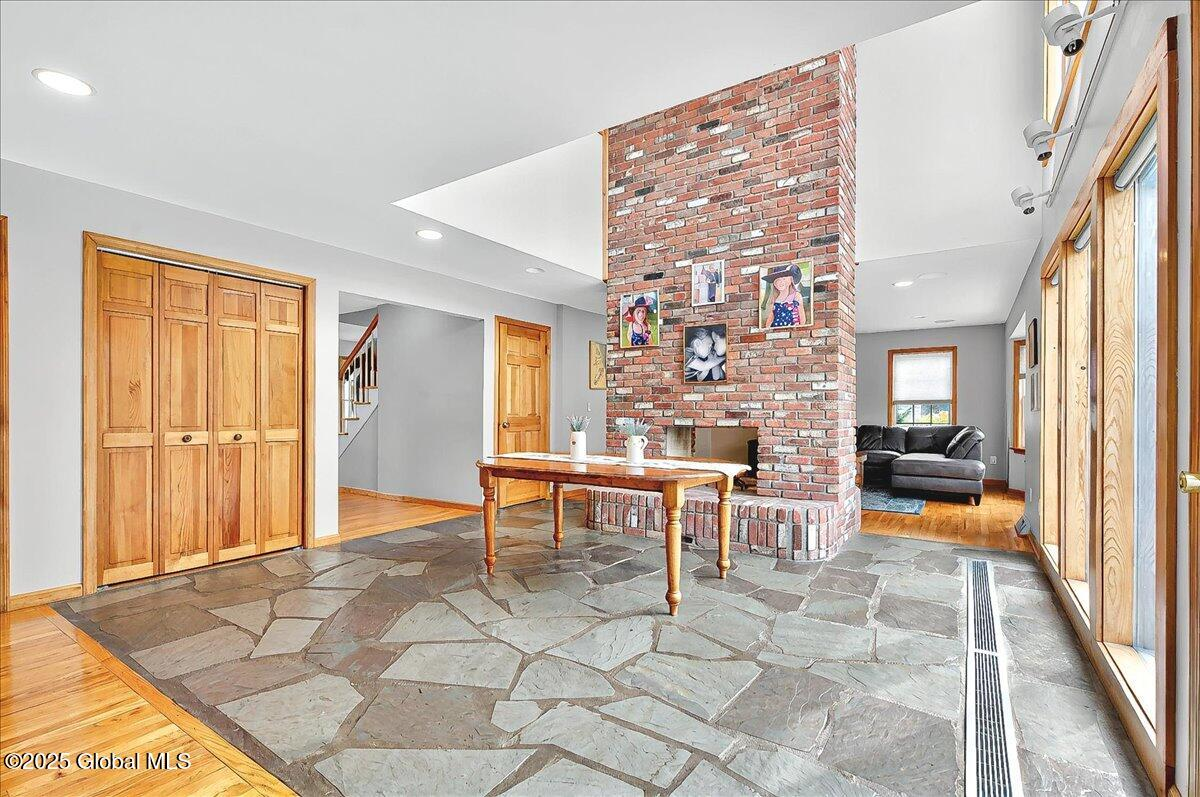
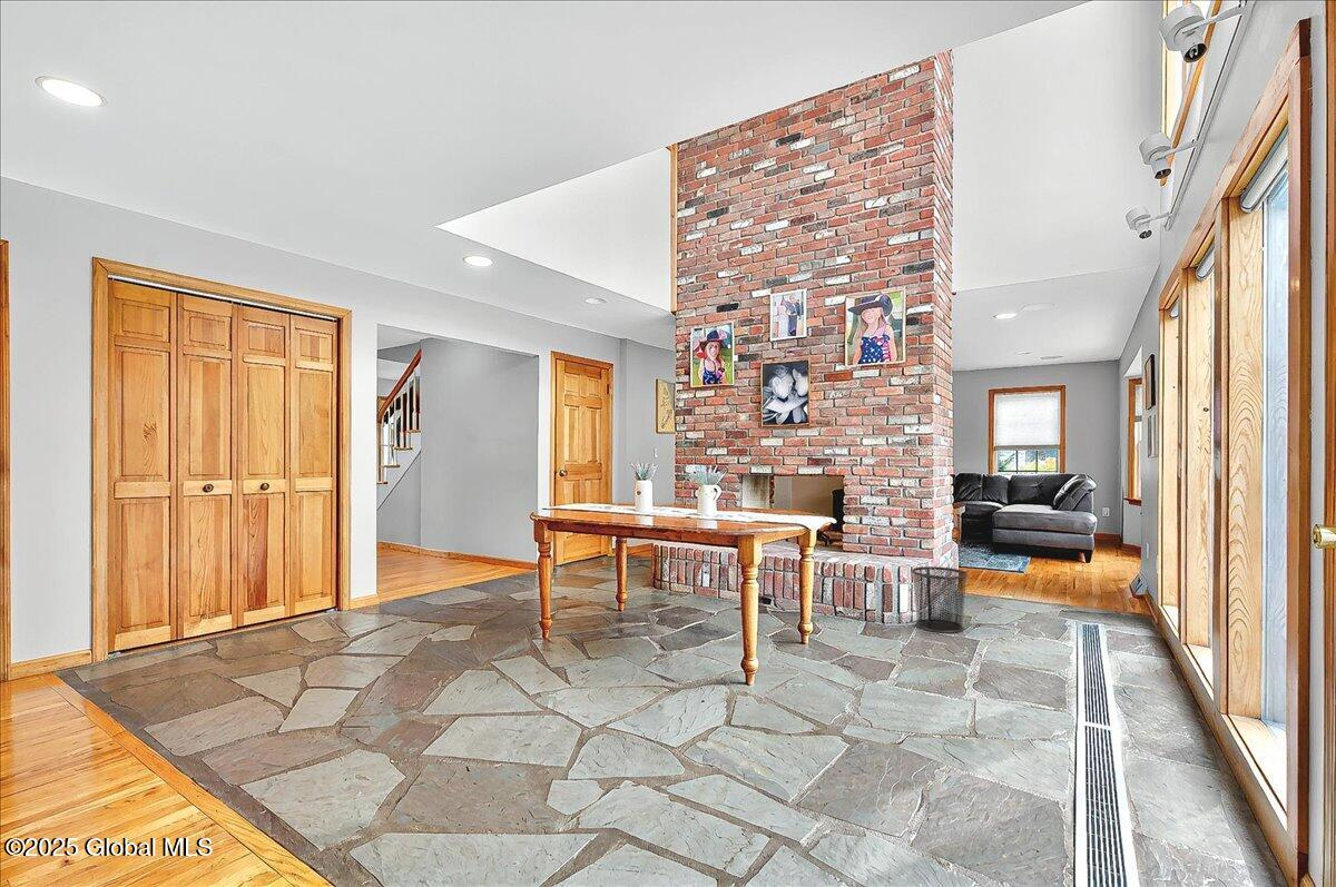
+ waste bin (939, 599)
